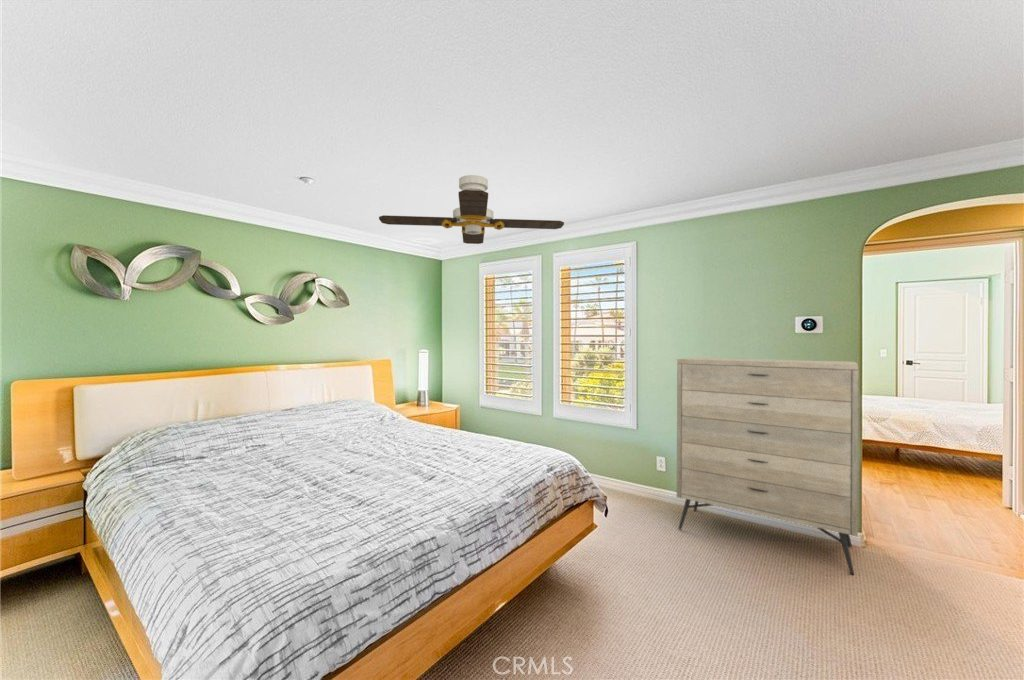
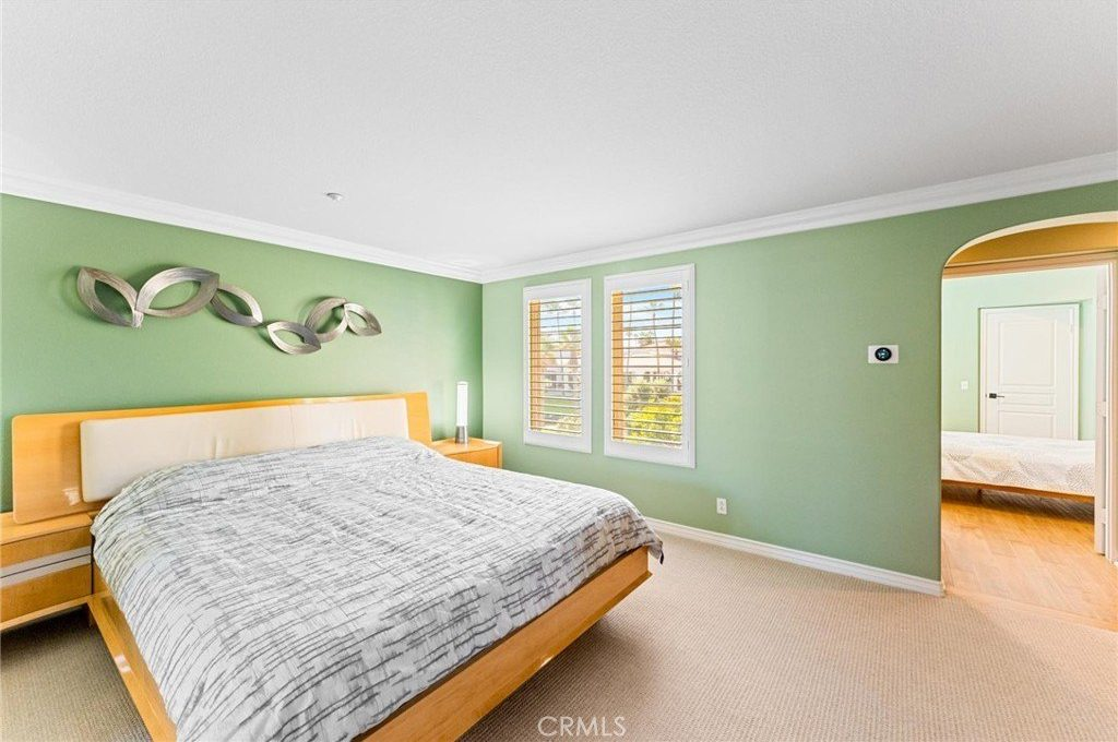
- ceiling fan (473, 206)
- dresser (762, 449)
